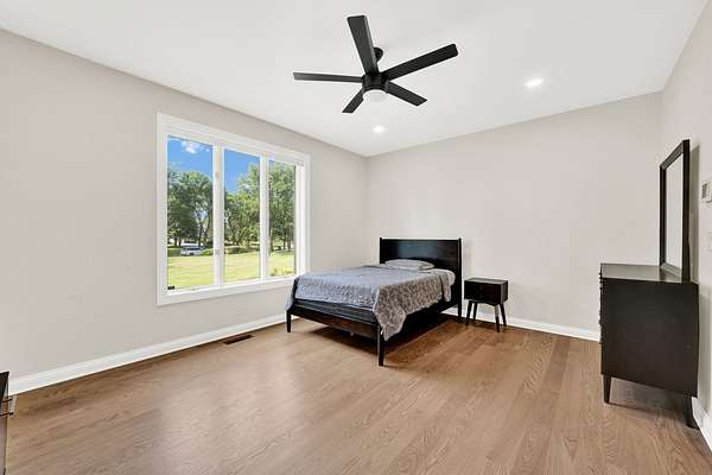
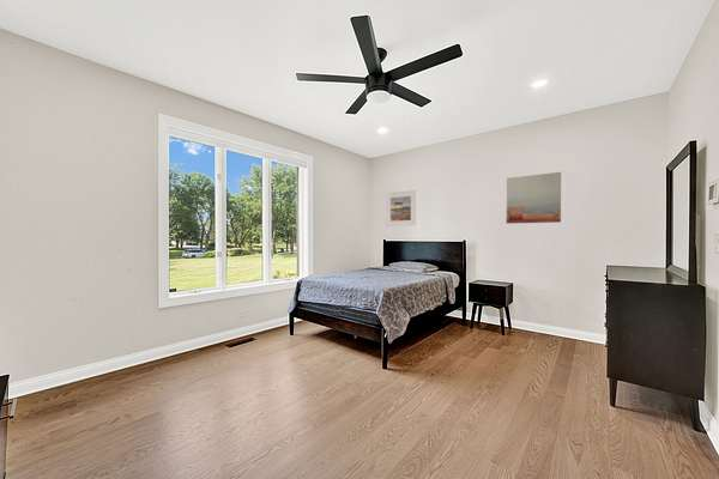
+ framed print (400, 208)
+ wall art (532, 199)
